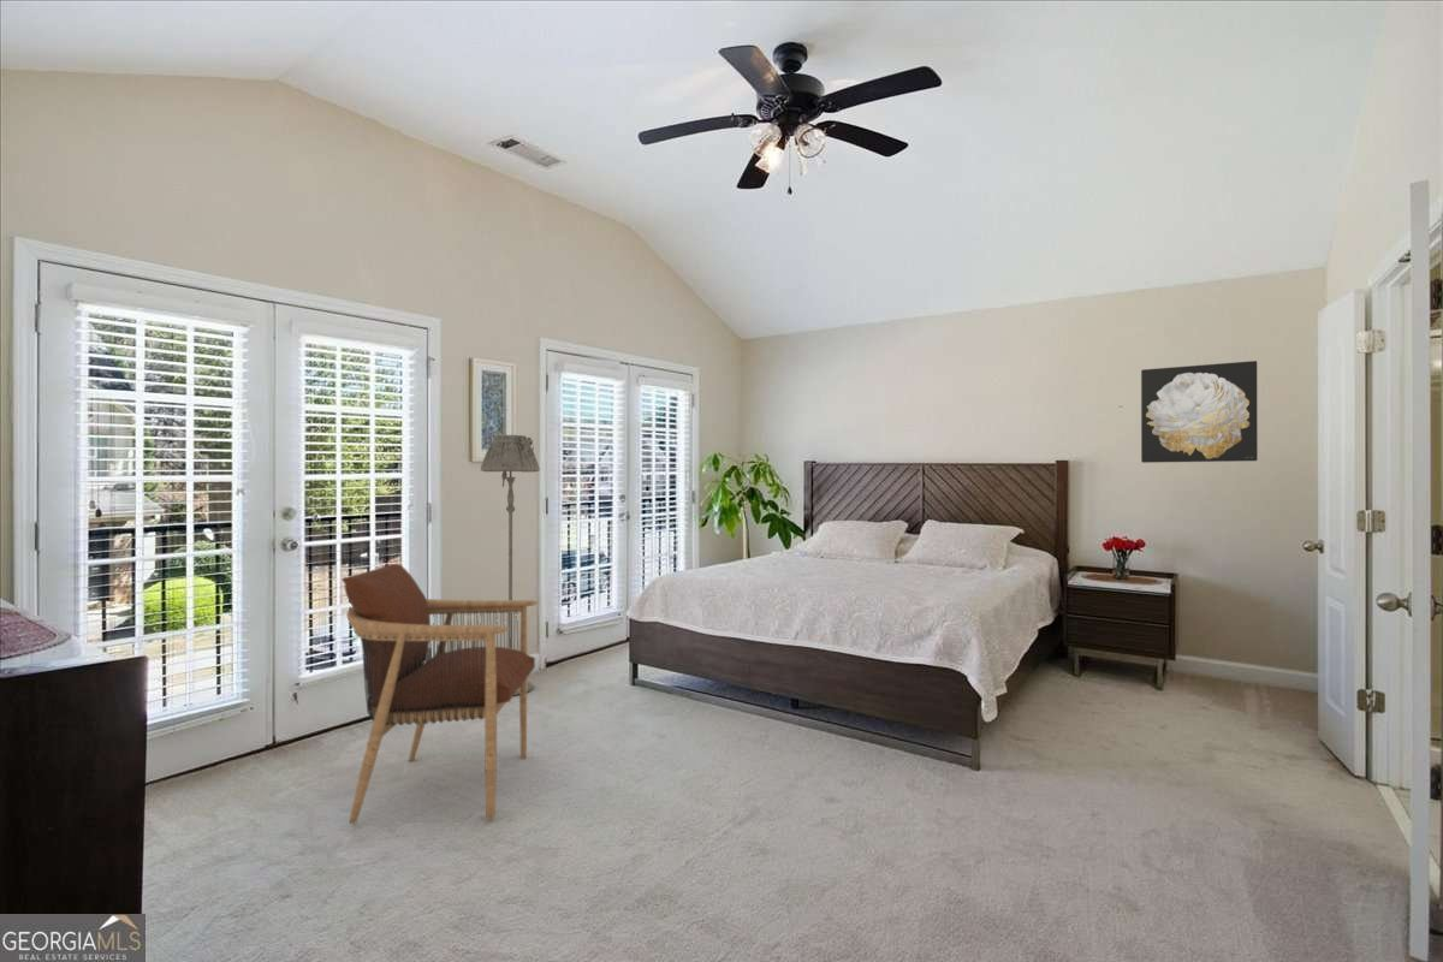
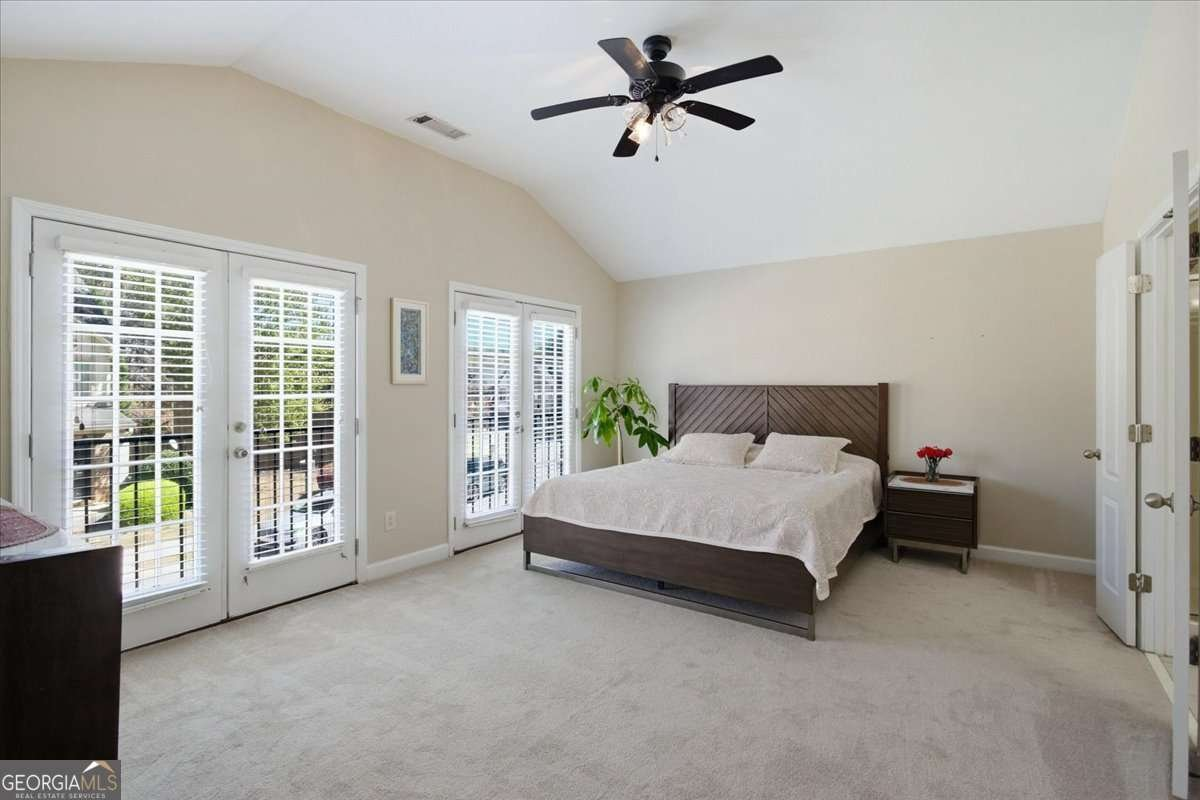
- floor lamp (510, 562)
- armchair (440, 678)
- wall art (1196, 414)
